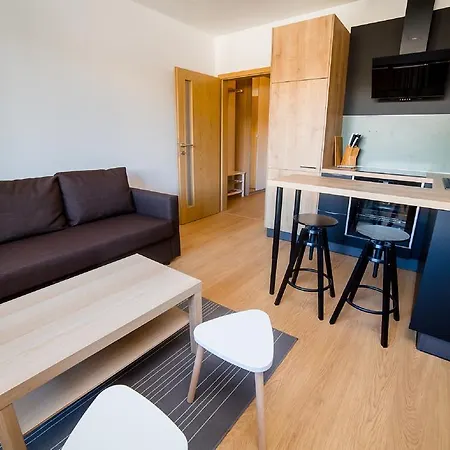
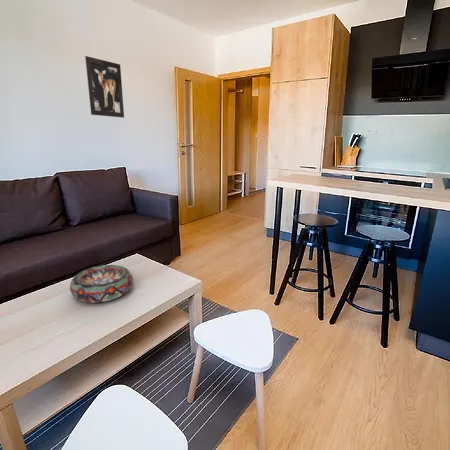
+ wall art (106, 89)
+ decorative bowl (102, 282)
